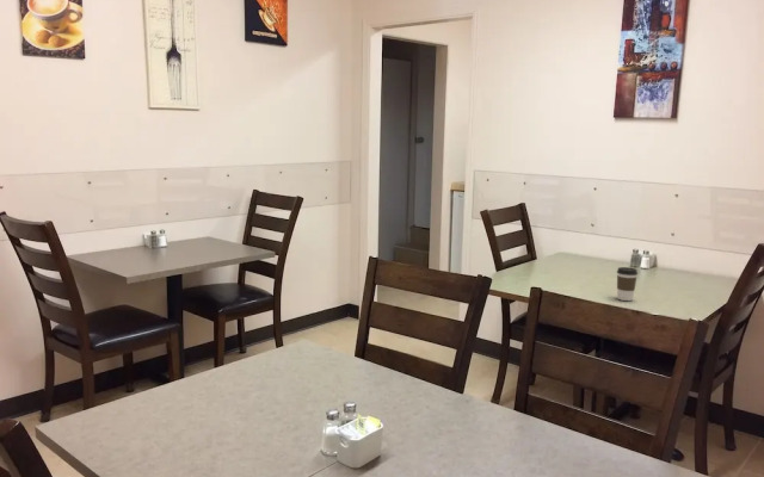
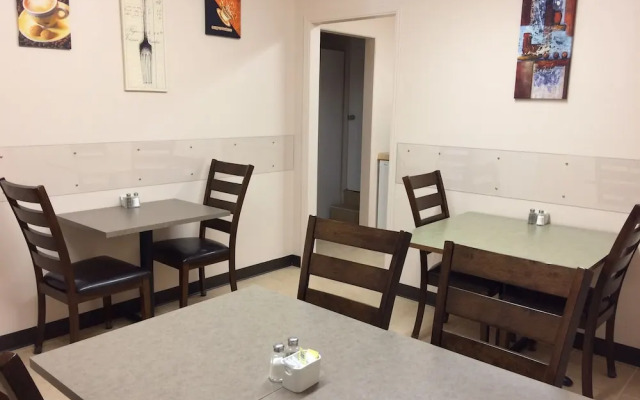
- coffee cup (626, 284)
